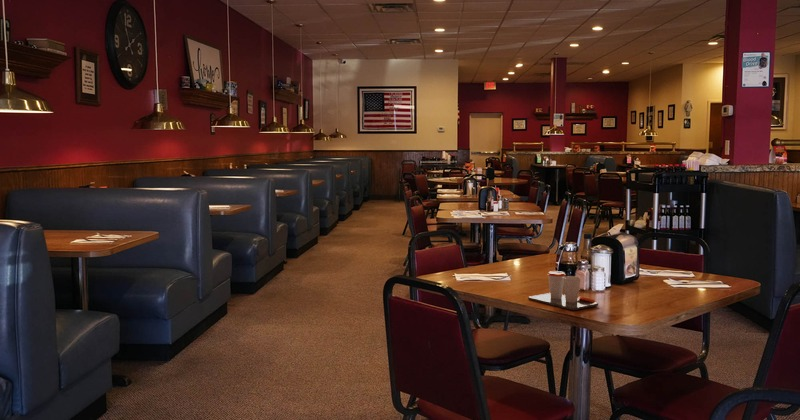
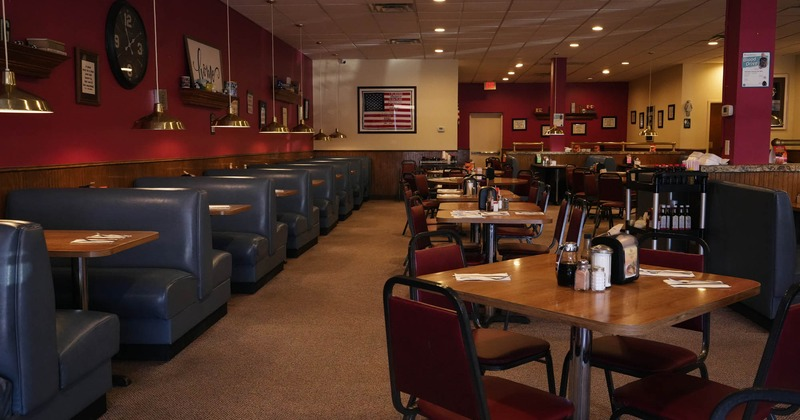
- cup (565, 287)
